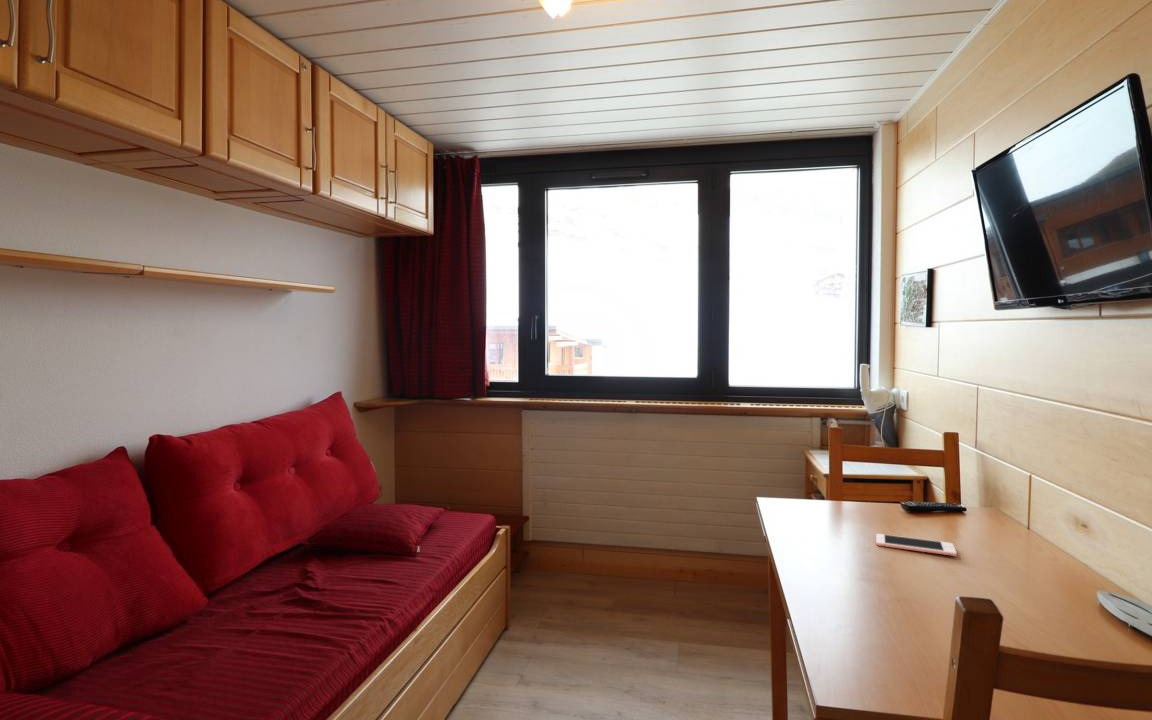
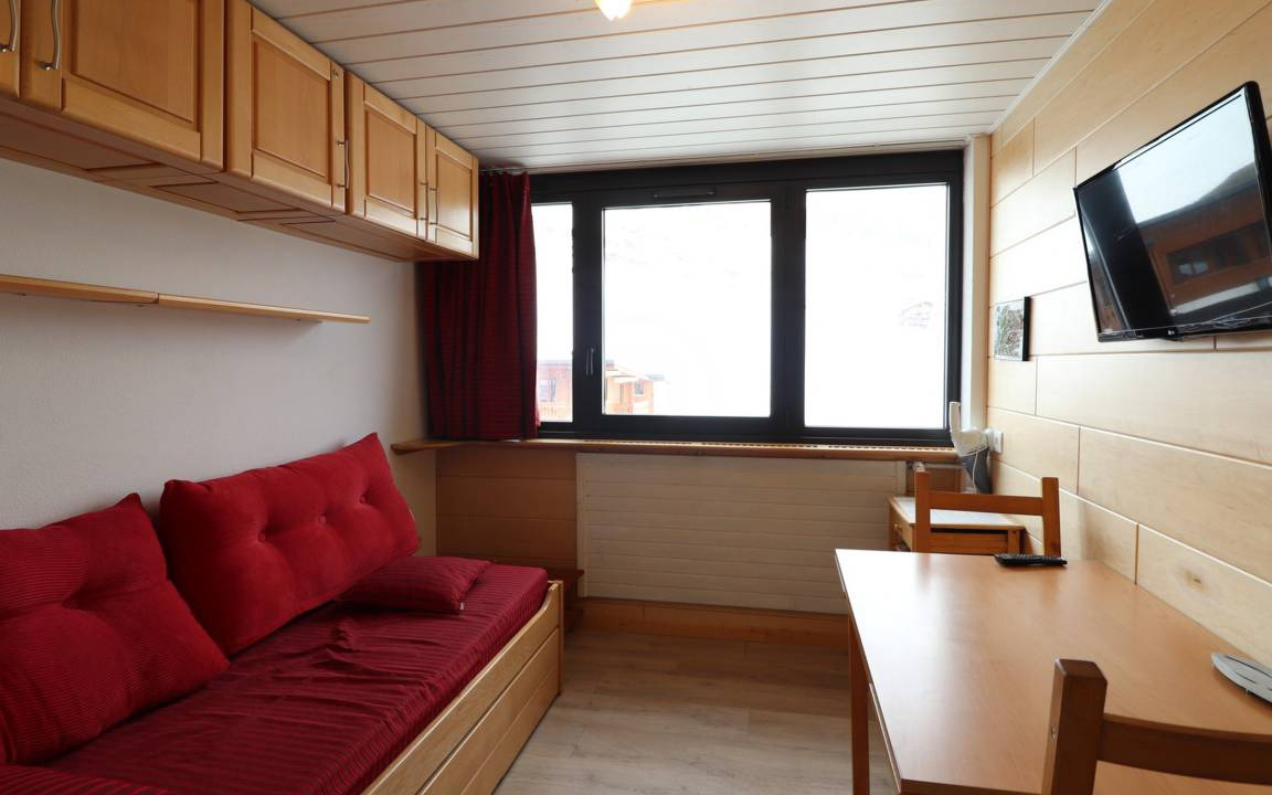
- cell phone (914, 544)
